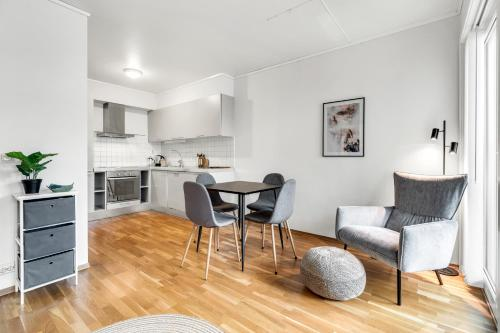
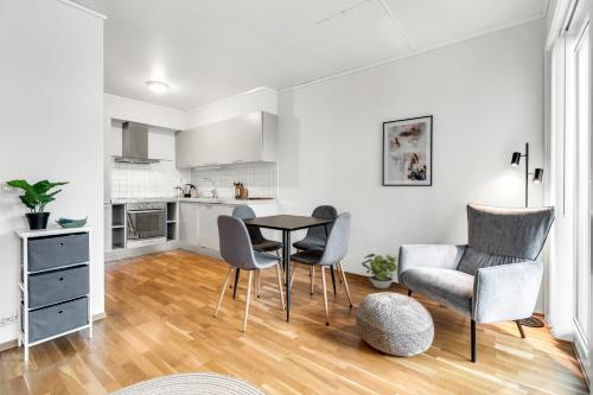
+ potted plant (378, 269)
